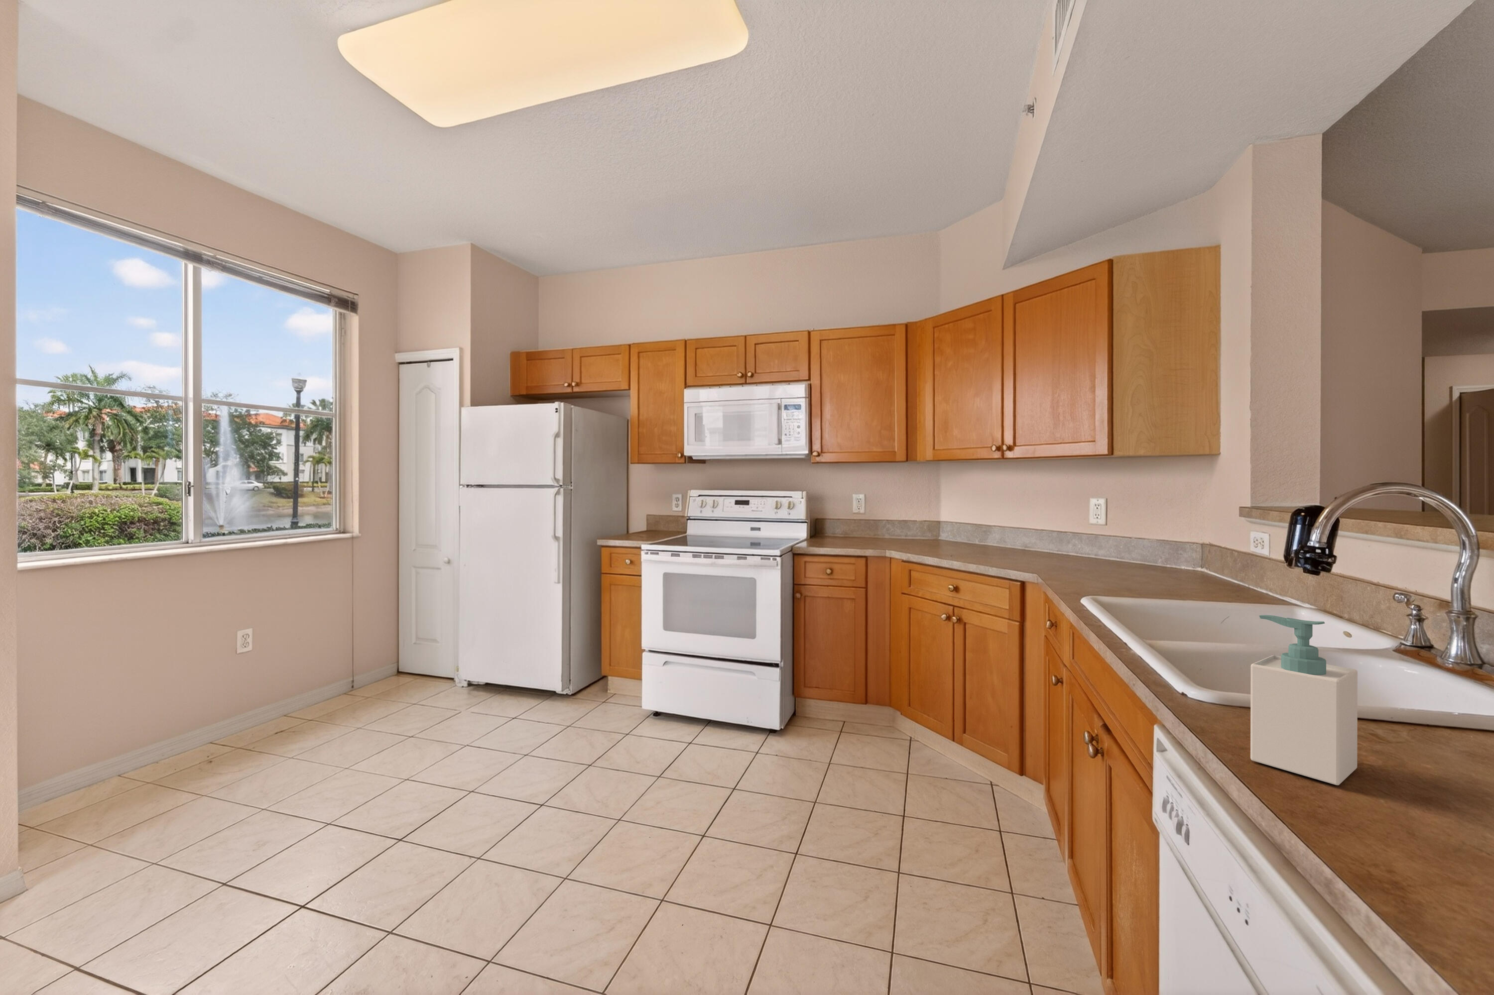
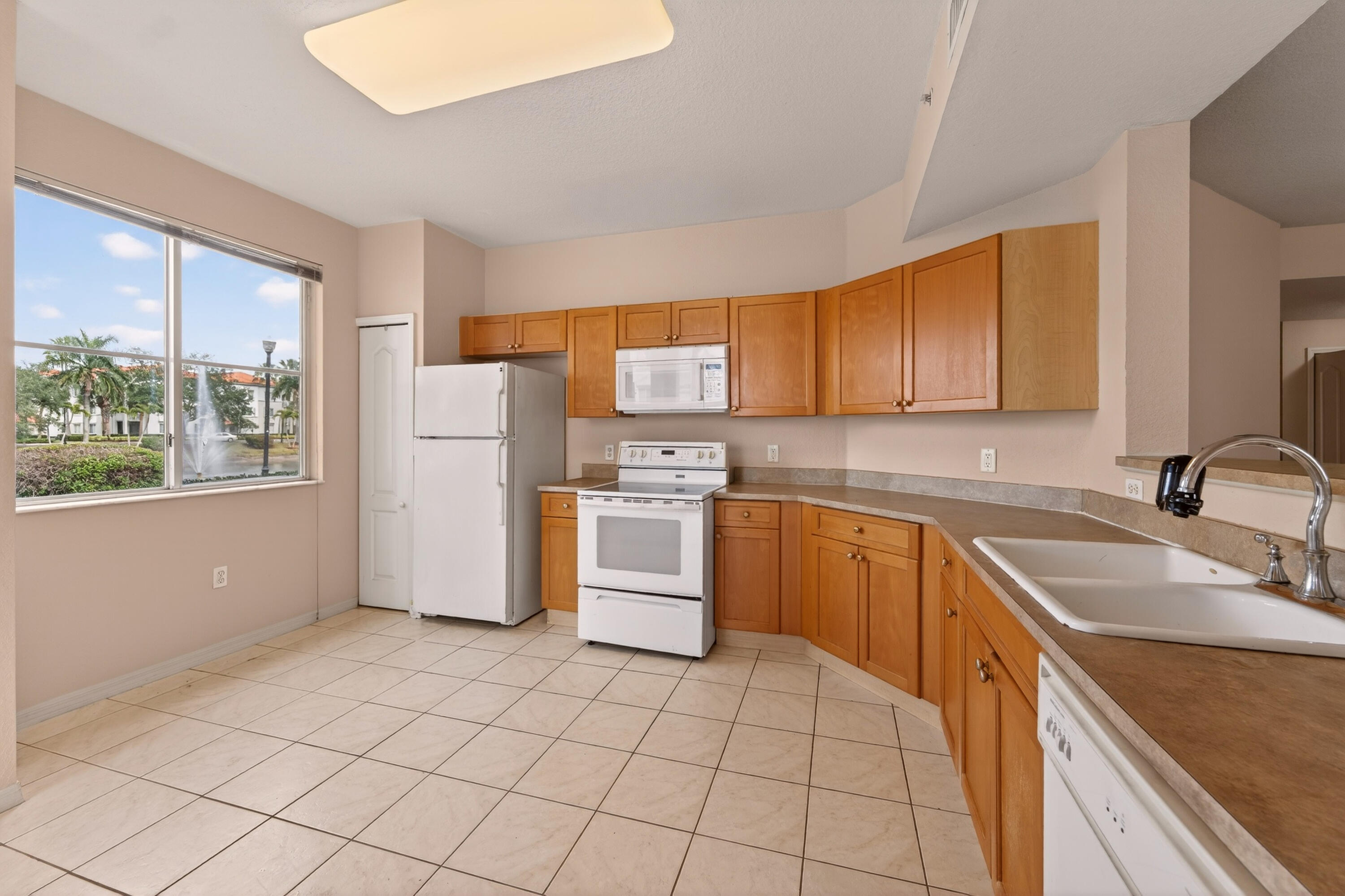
- soap bottle (1302, 692)
